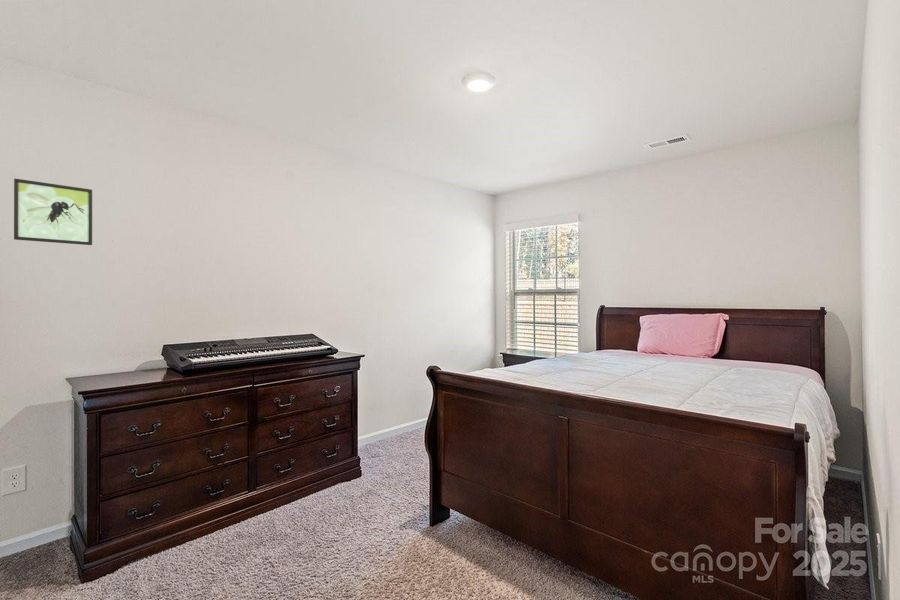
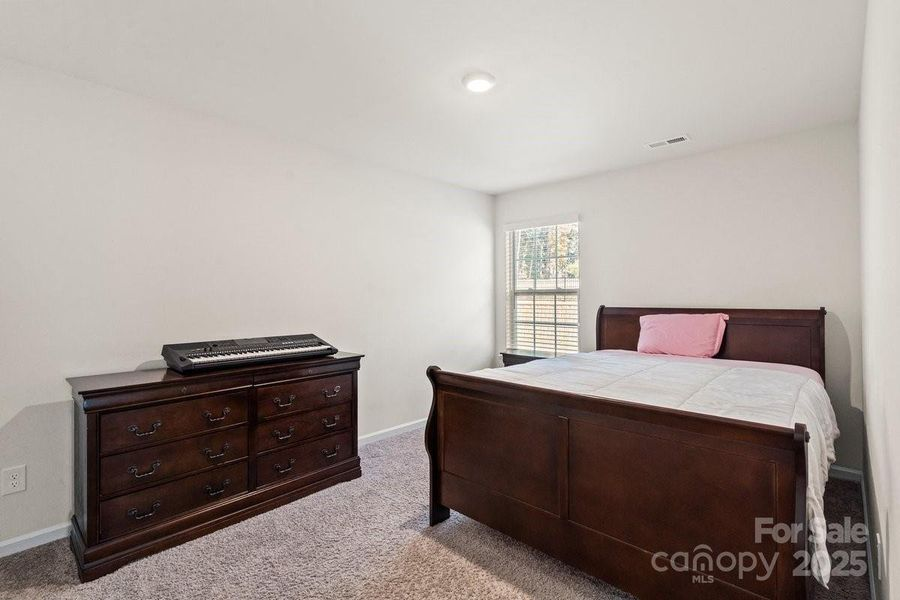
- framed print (54, 213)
